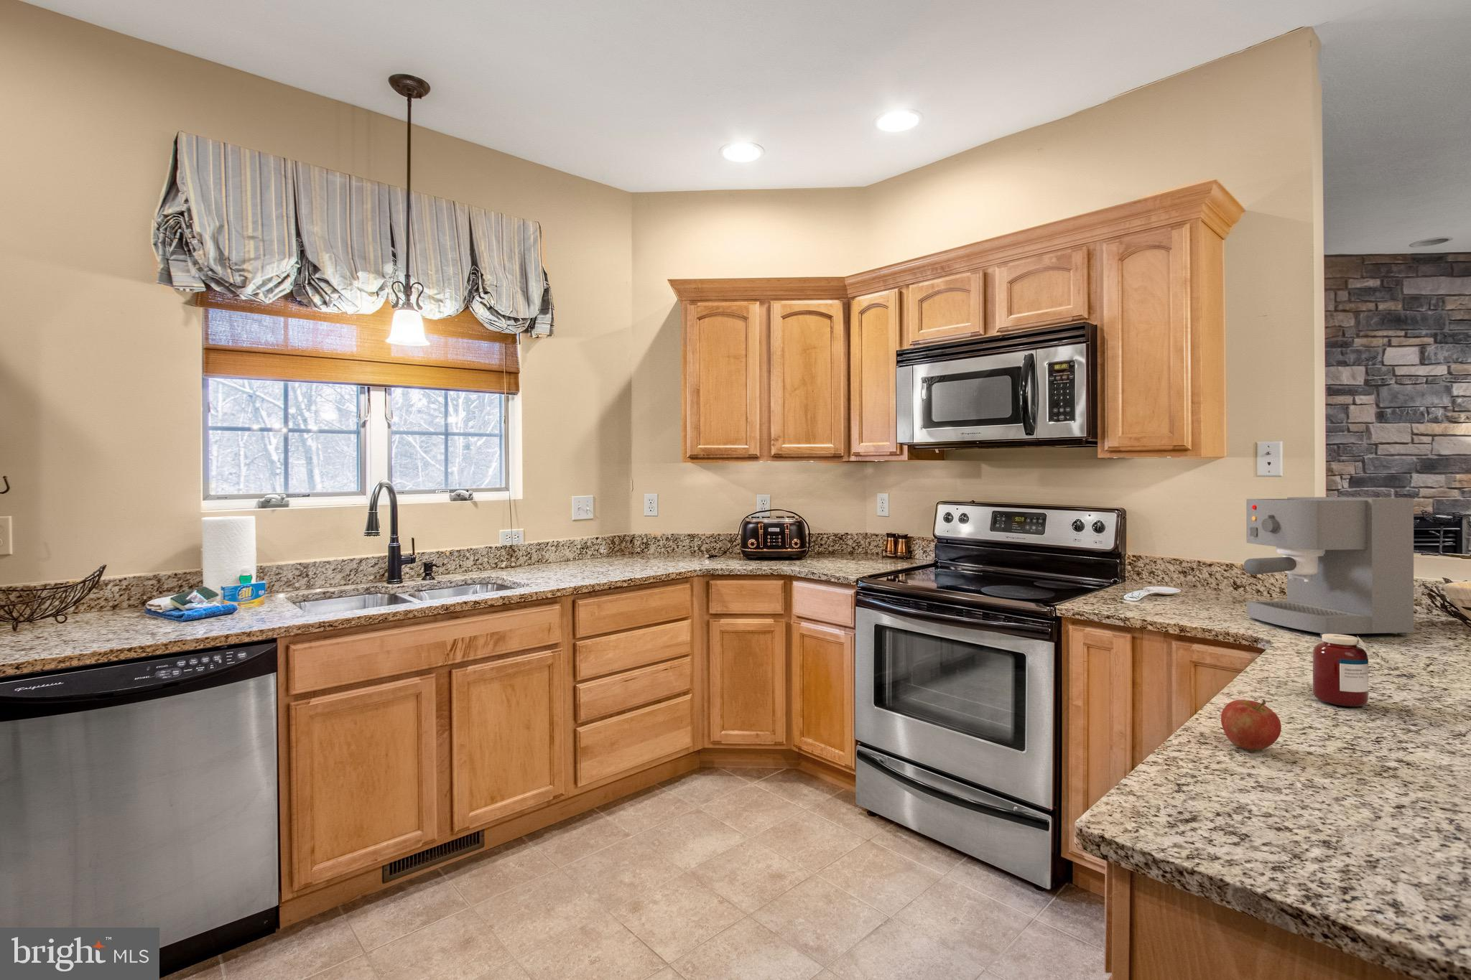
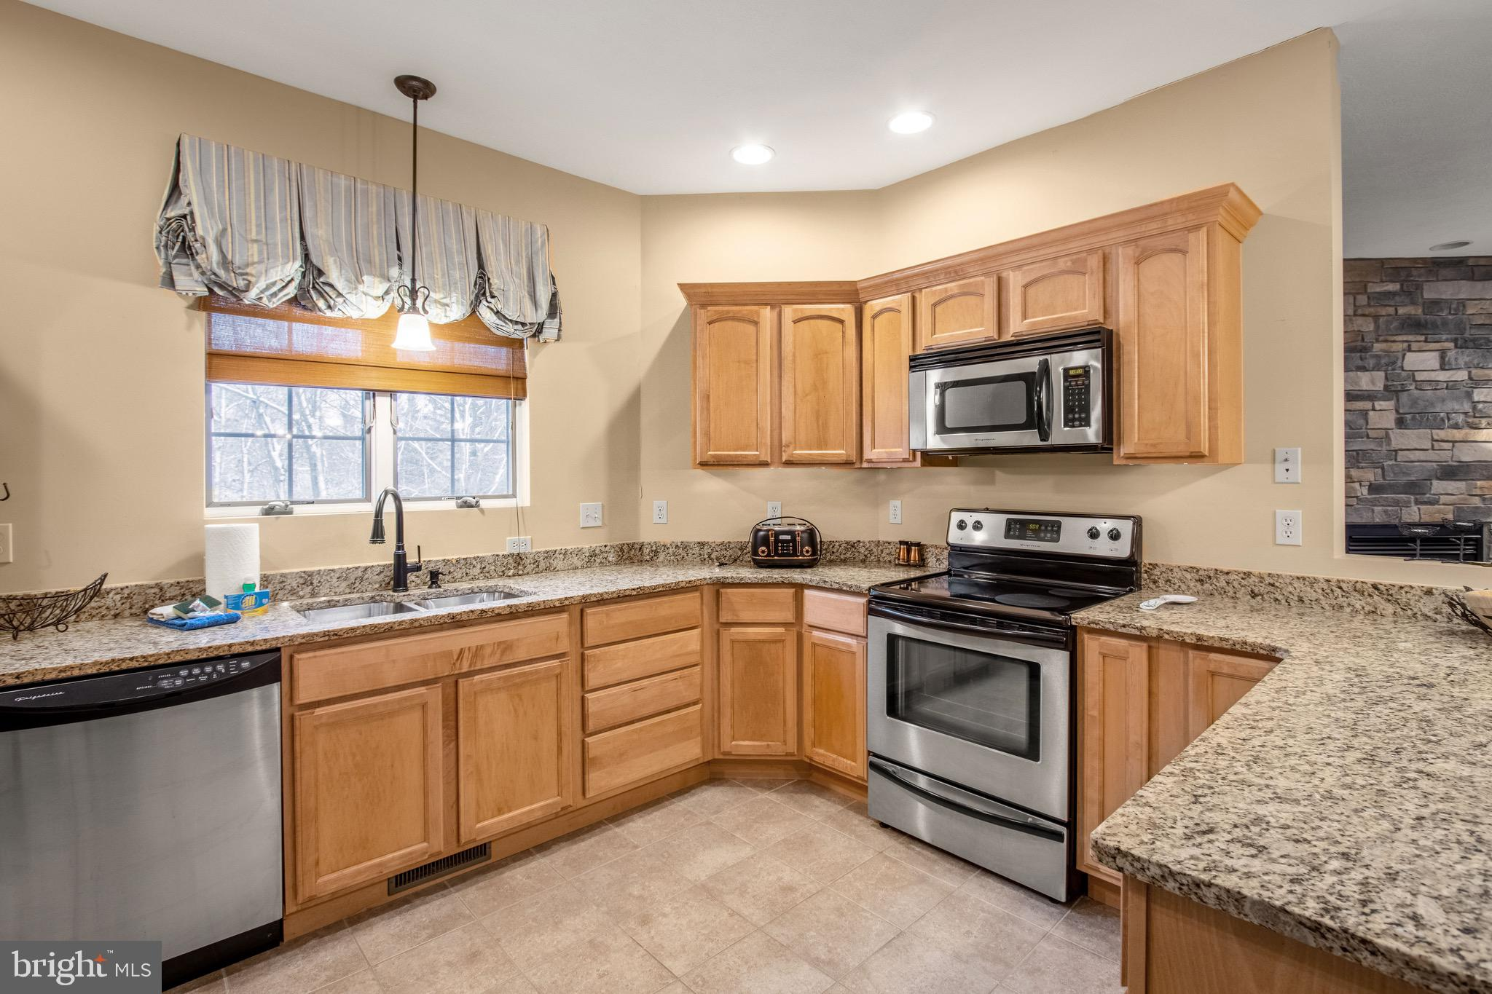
- coffee maker (1324, 563)
- apple (1250, 722)
- jar (1352, 669)
